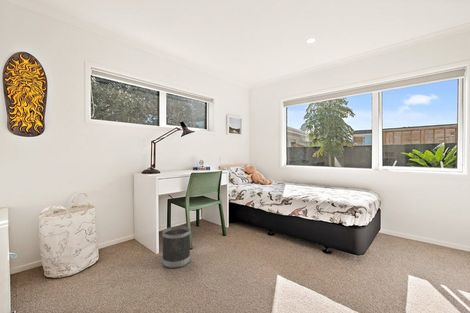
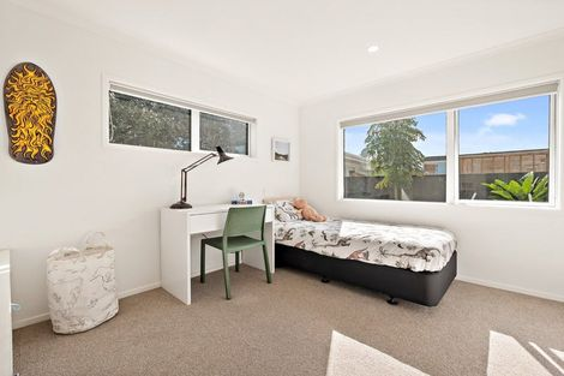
- wastebasket (176, 245)
